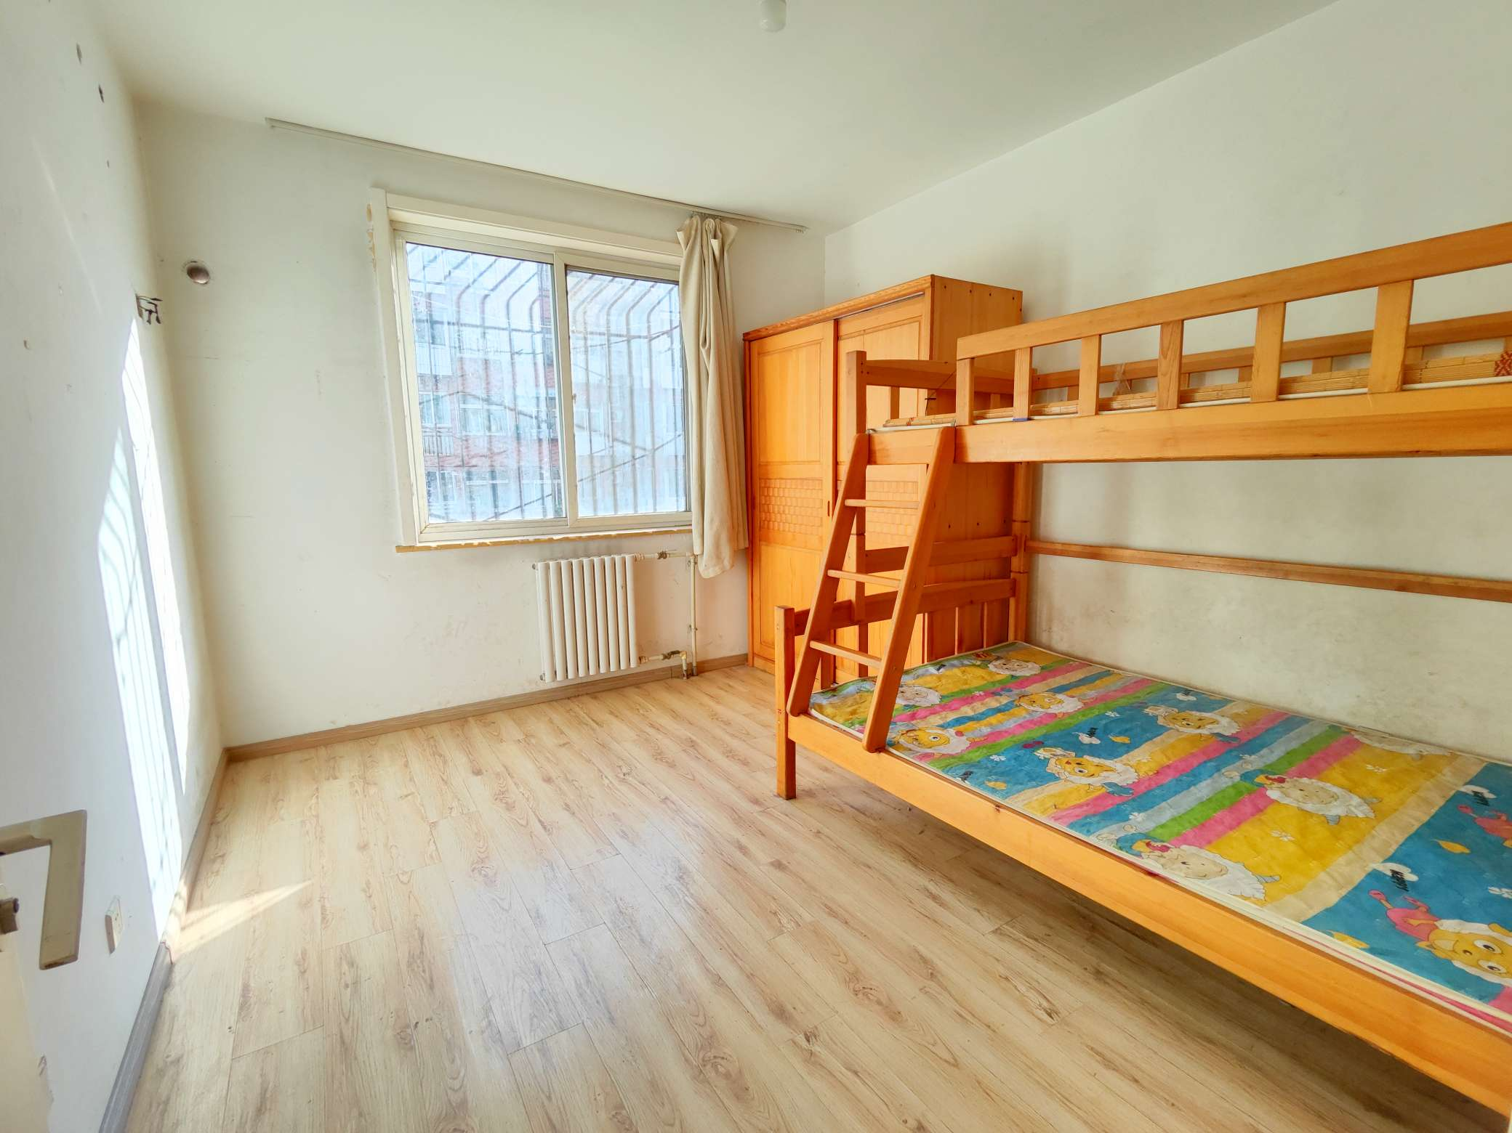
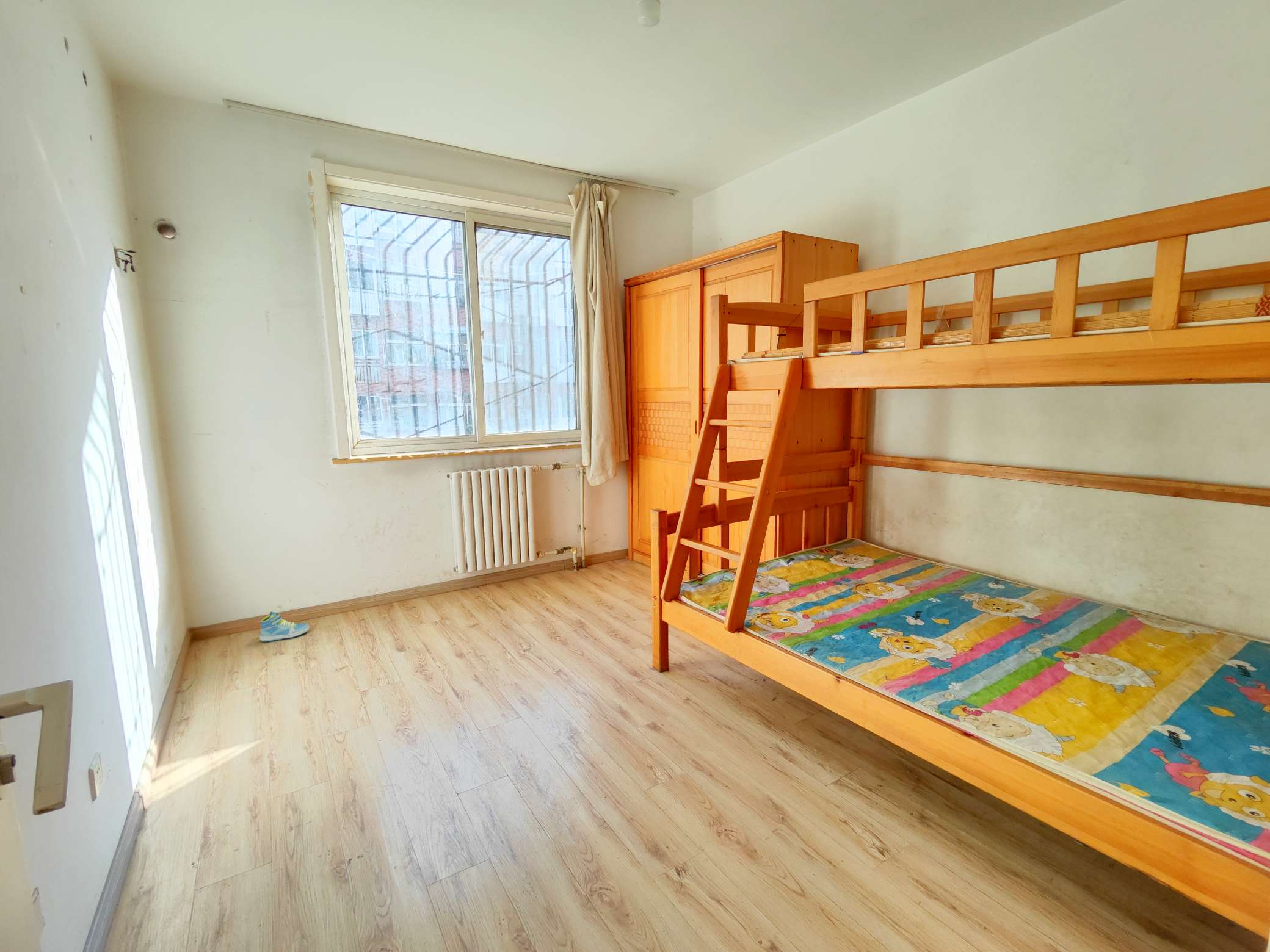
+ sneaker (283, 623)
